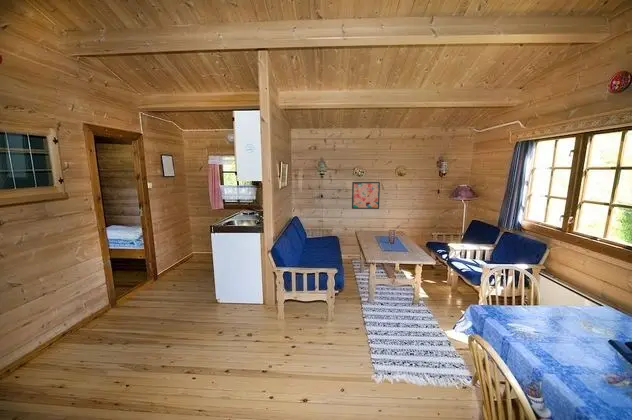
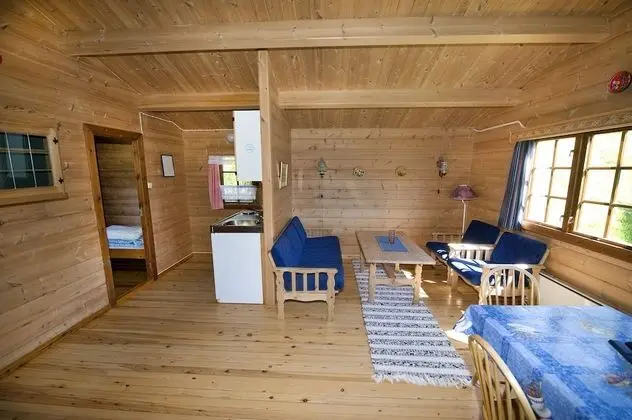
- wall art (365, 195)
